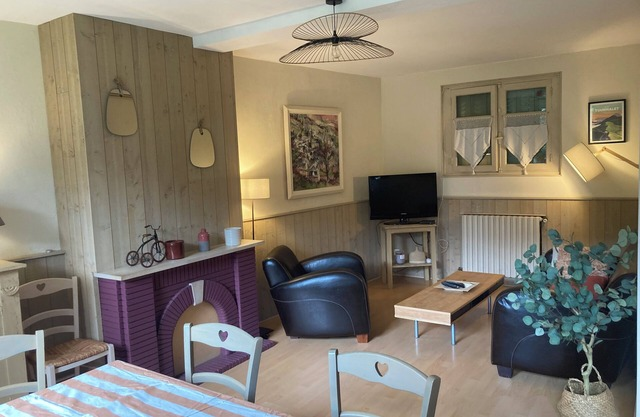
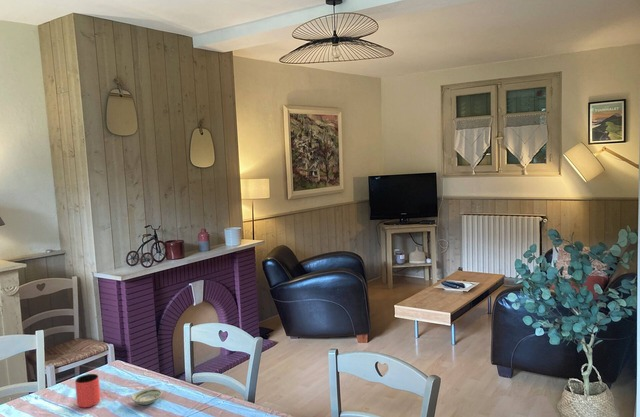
+ saucer (147, 398)
+ cup (90, 389)
